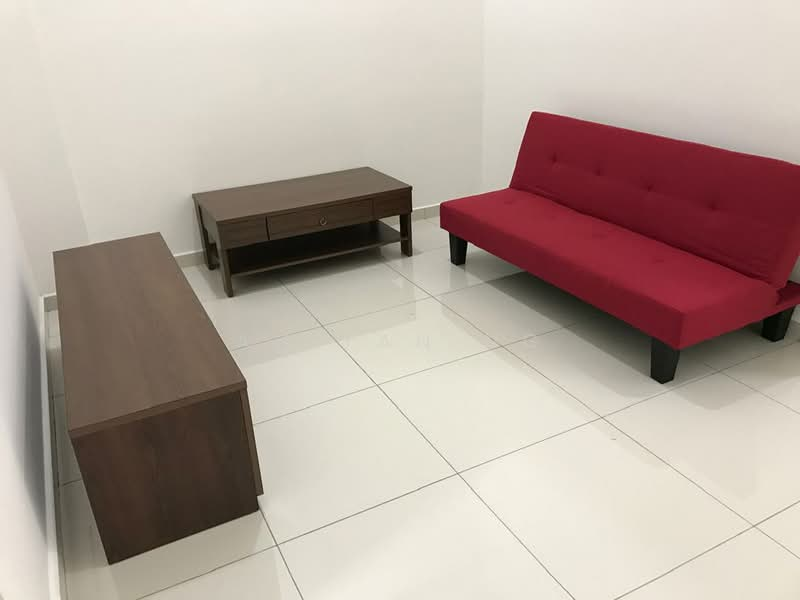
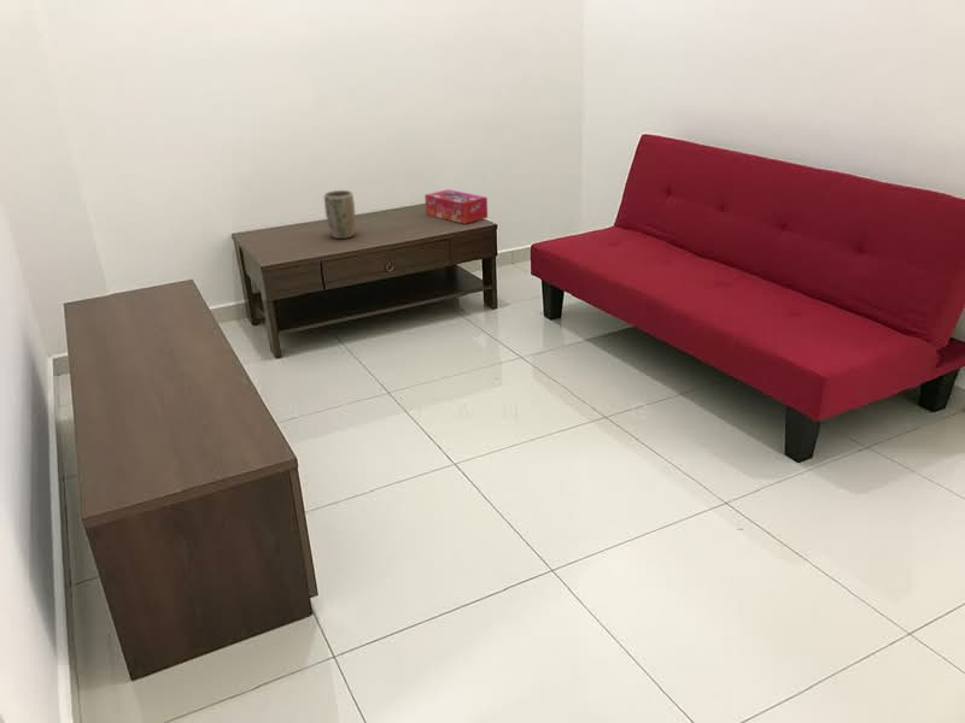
+ plant pot (340, 214)
+ tissue box (456, 206)
